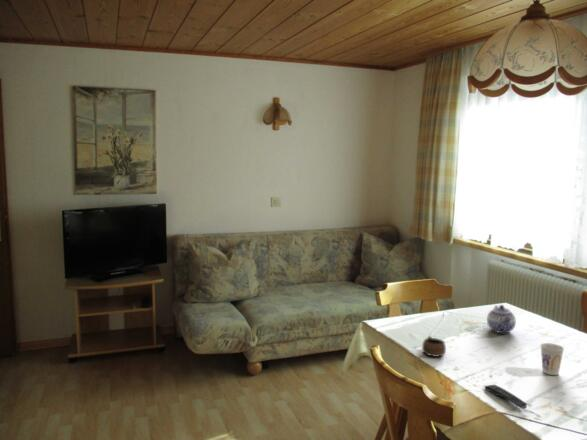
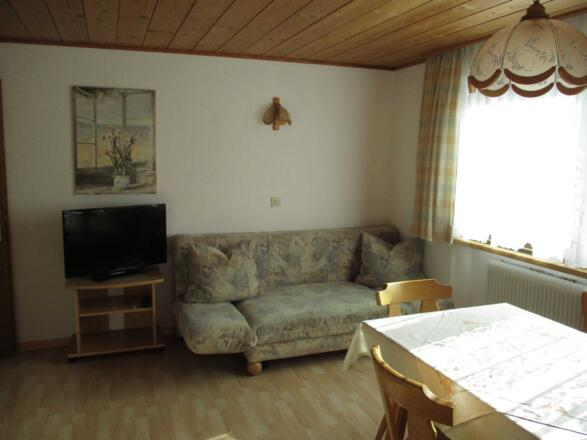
- remote control (506, 396)
- cup (551, 359)
- cup (433, 345)
- teapot (501, 317)
